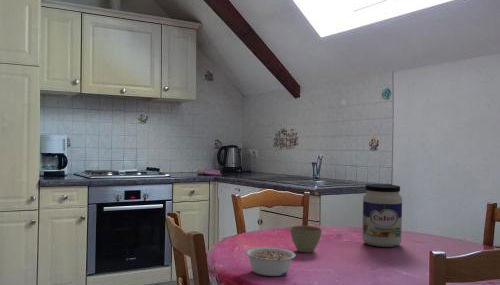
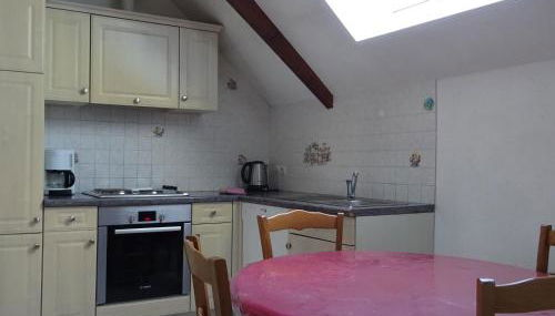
- flower pot (305, 239)
- jar (382, 214)
- legume (271, 260)
